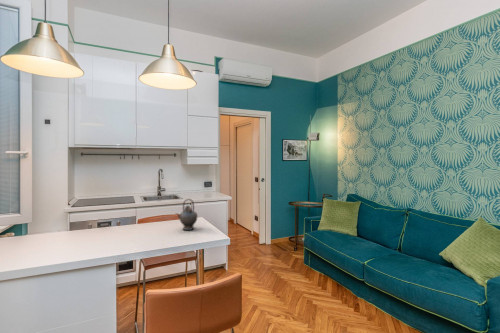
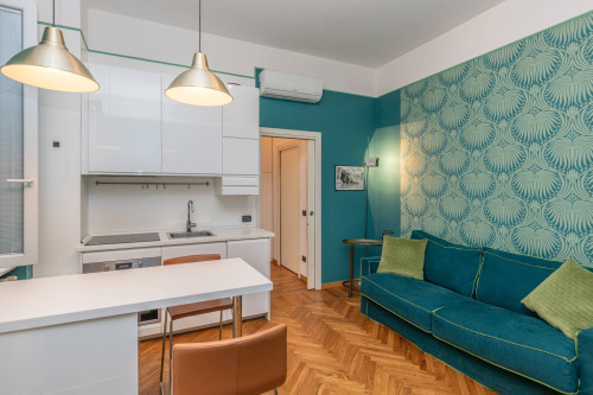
- teapot (186, 214)
